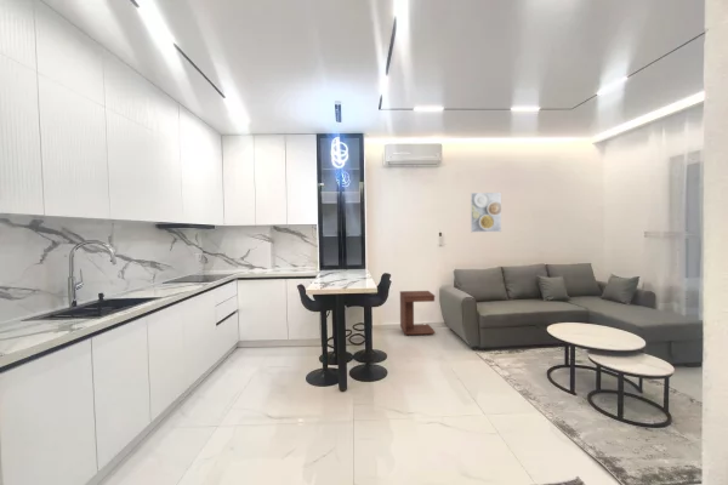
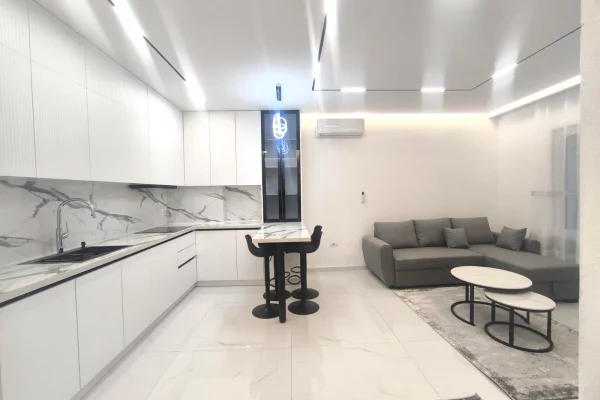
- side table (413, 312)
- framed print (485, 212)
